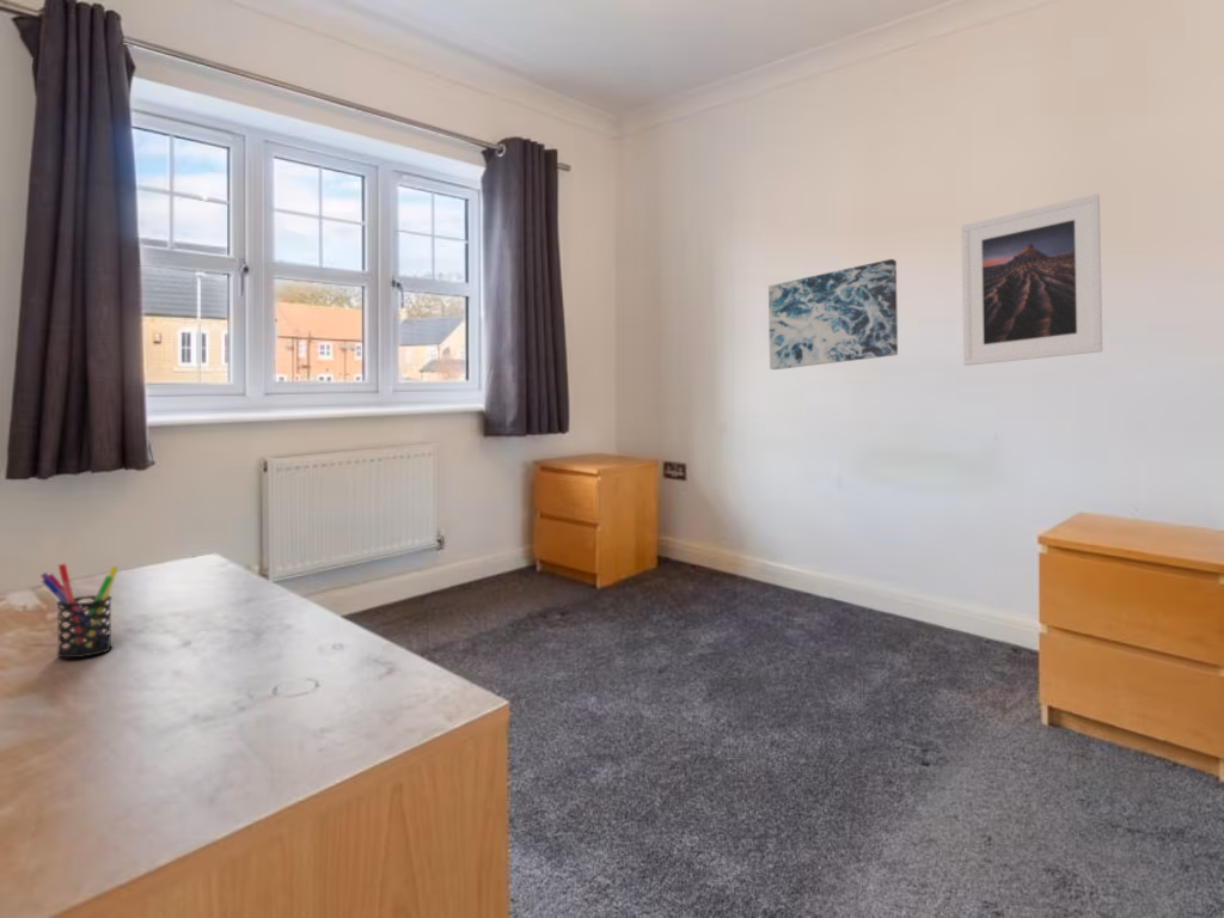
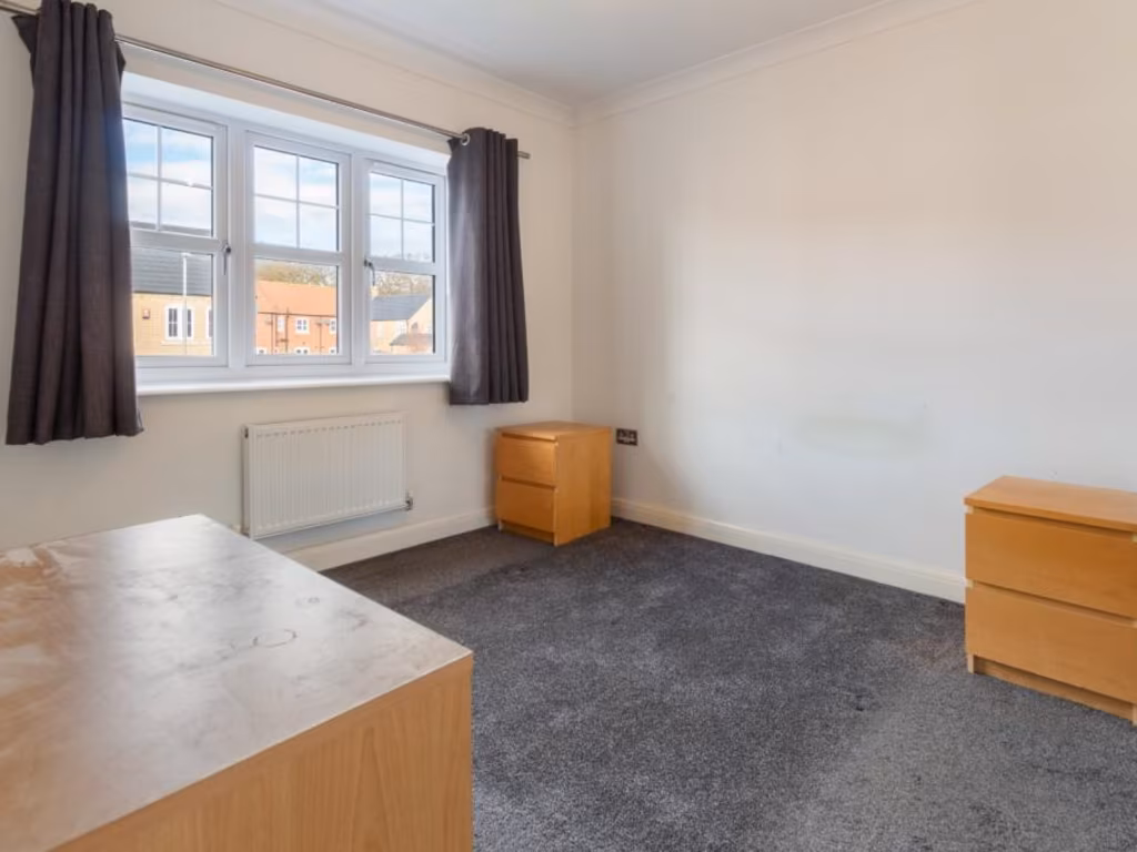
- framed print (1027, 284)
- wall art (828, 318)
- pen holder (86, 606)
